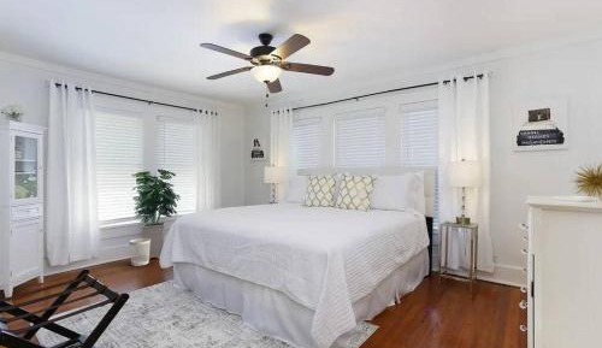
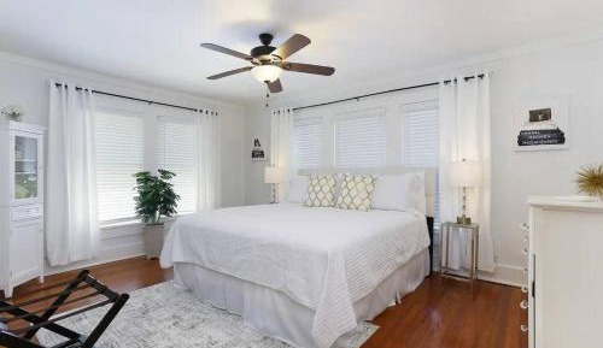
- wastebasket (140, 252)
